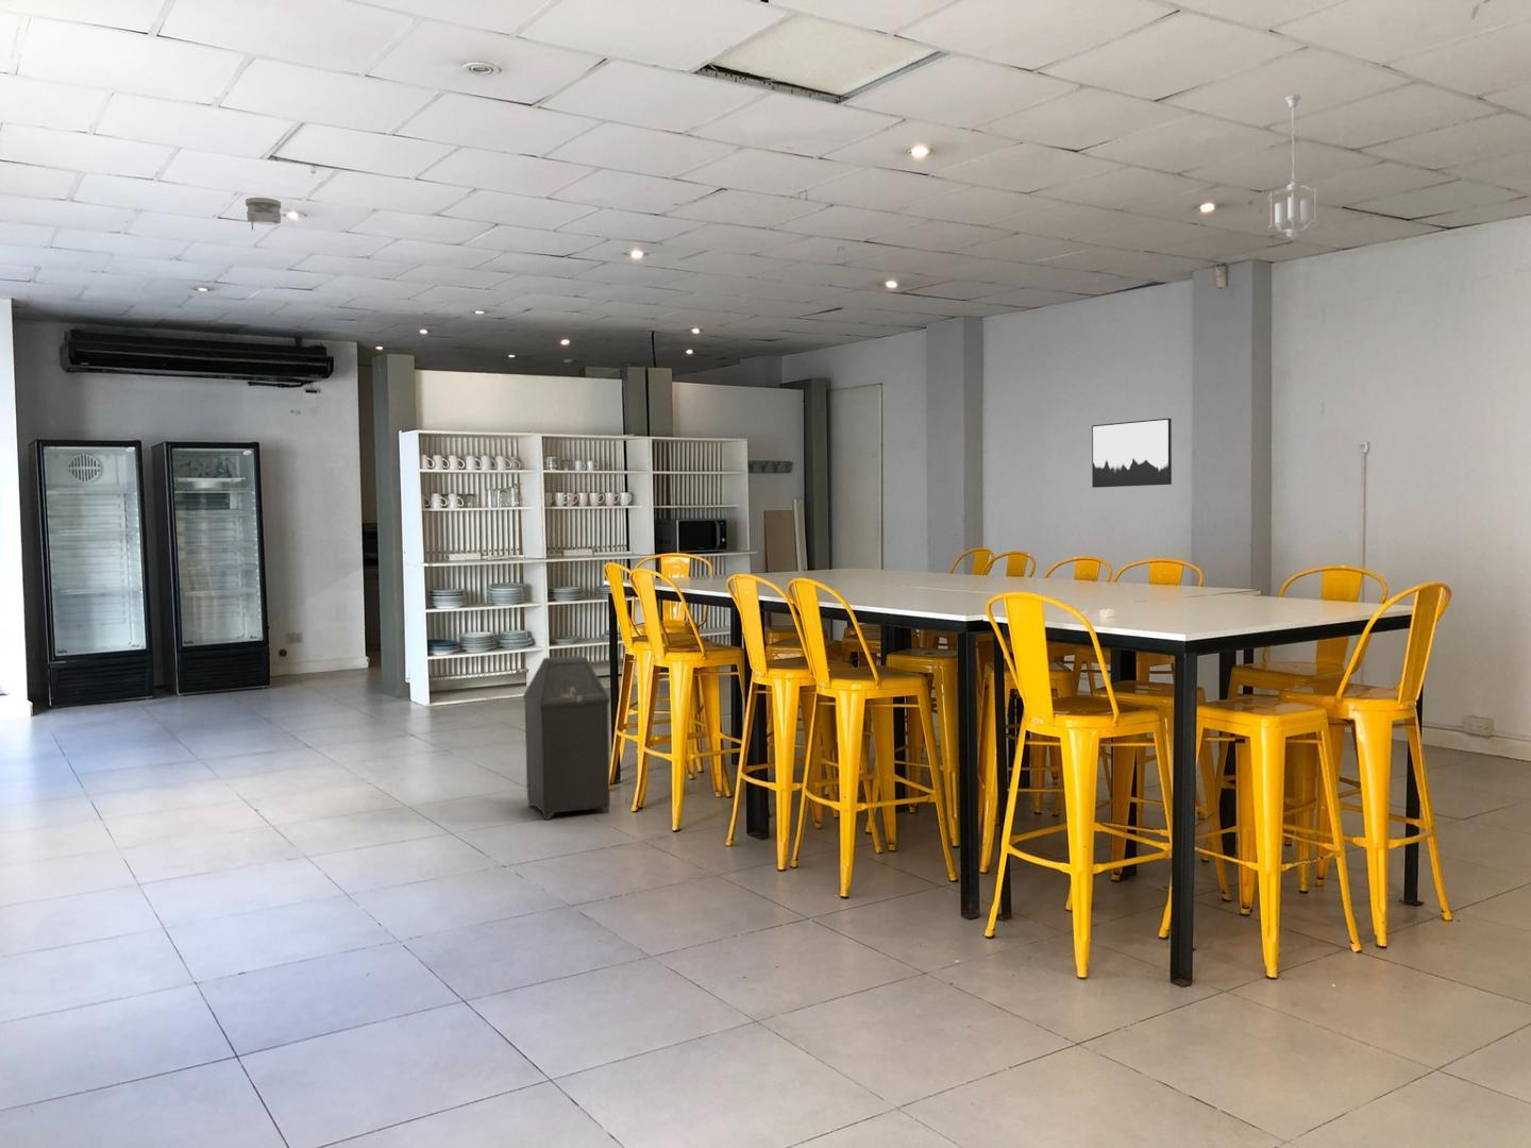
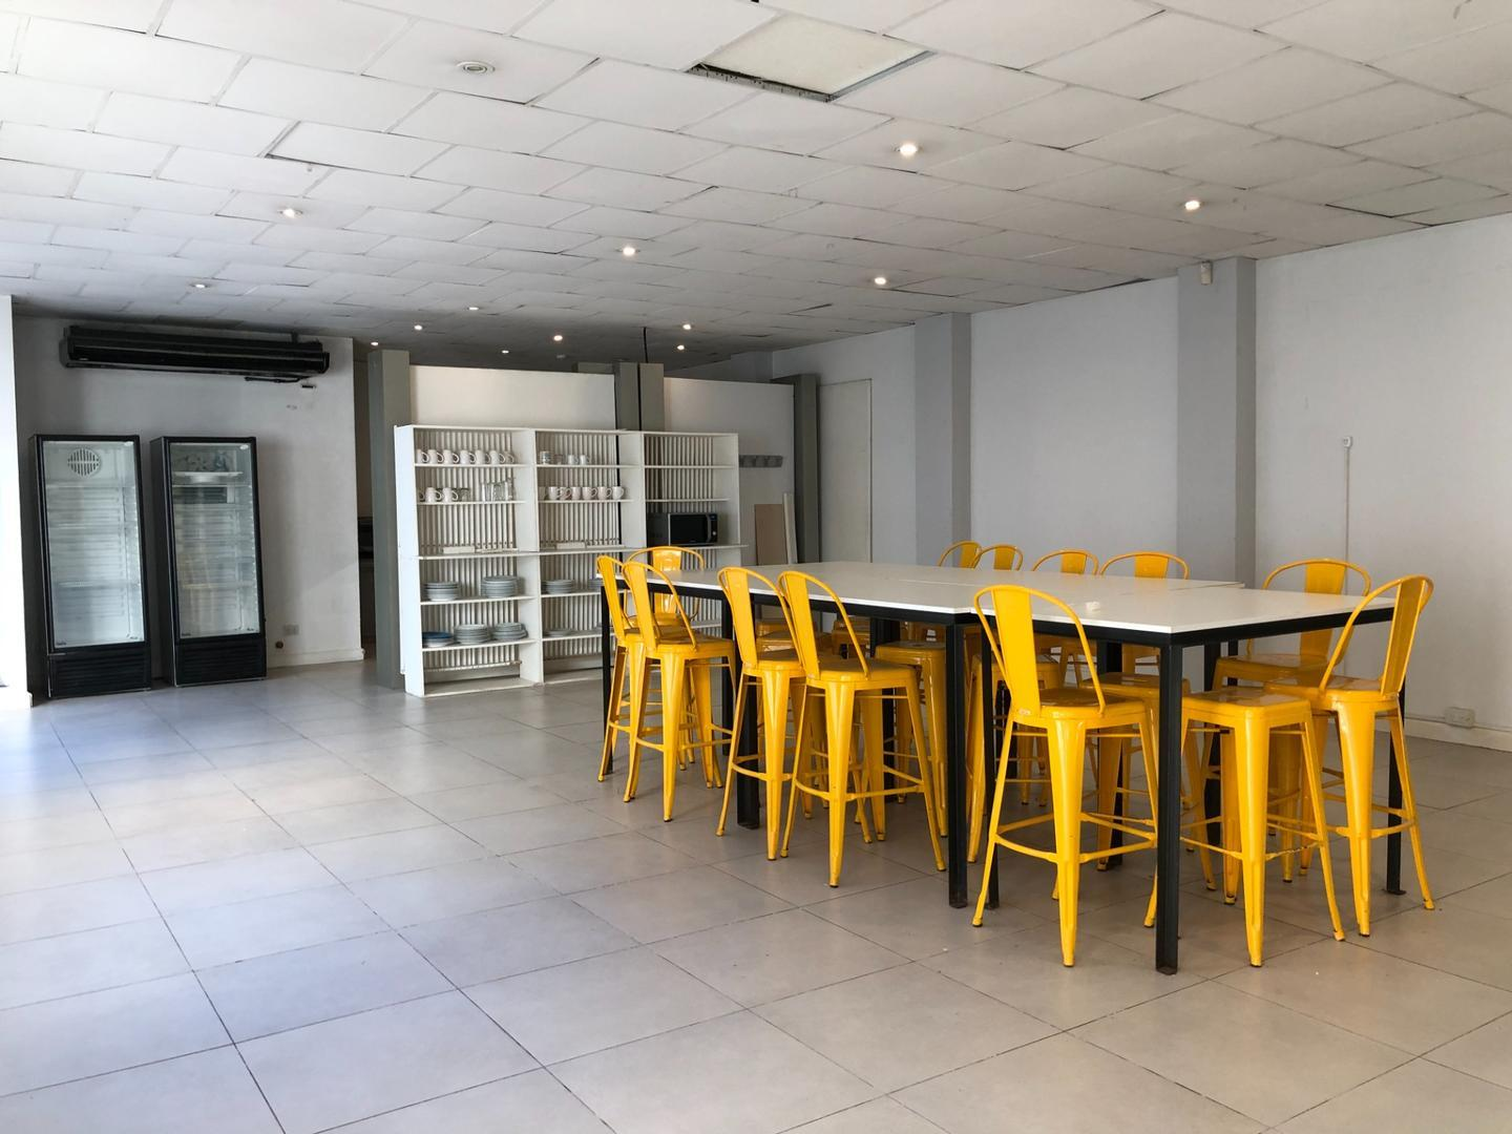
- smoke detector (264, 216)
- pendant light (1292, 168)
- wall art (1131, 453)
- trash can (567, 732)
